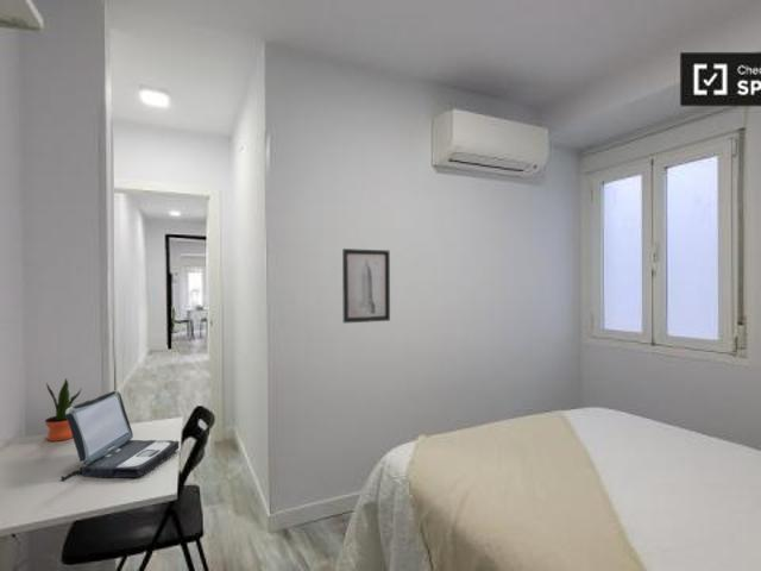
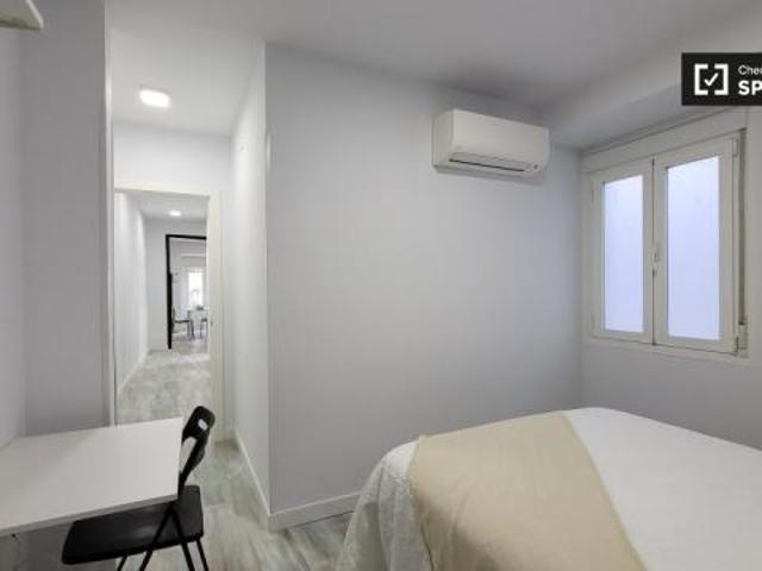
- wall art (366, 286)
- laptop (124, 431)
- potted plant (64, 407)
